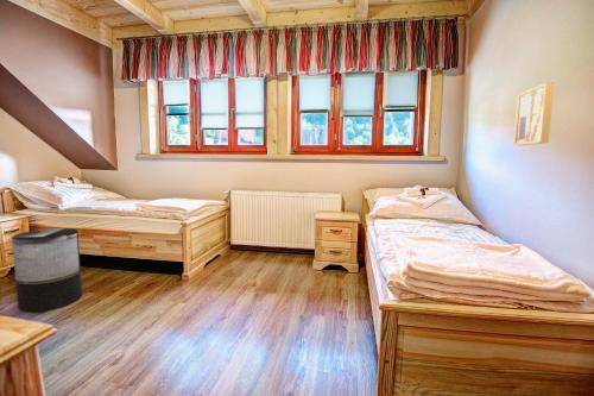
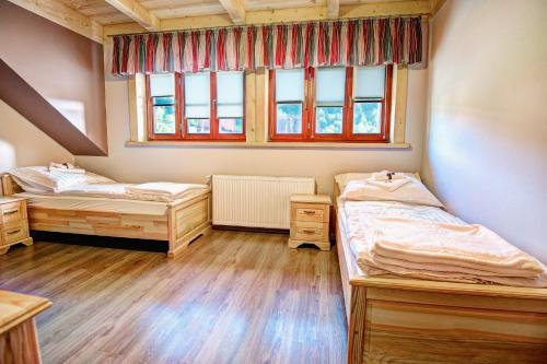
- trash can (49, 266)
- wall art (531, 117)
